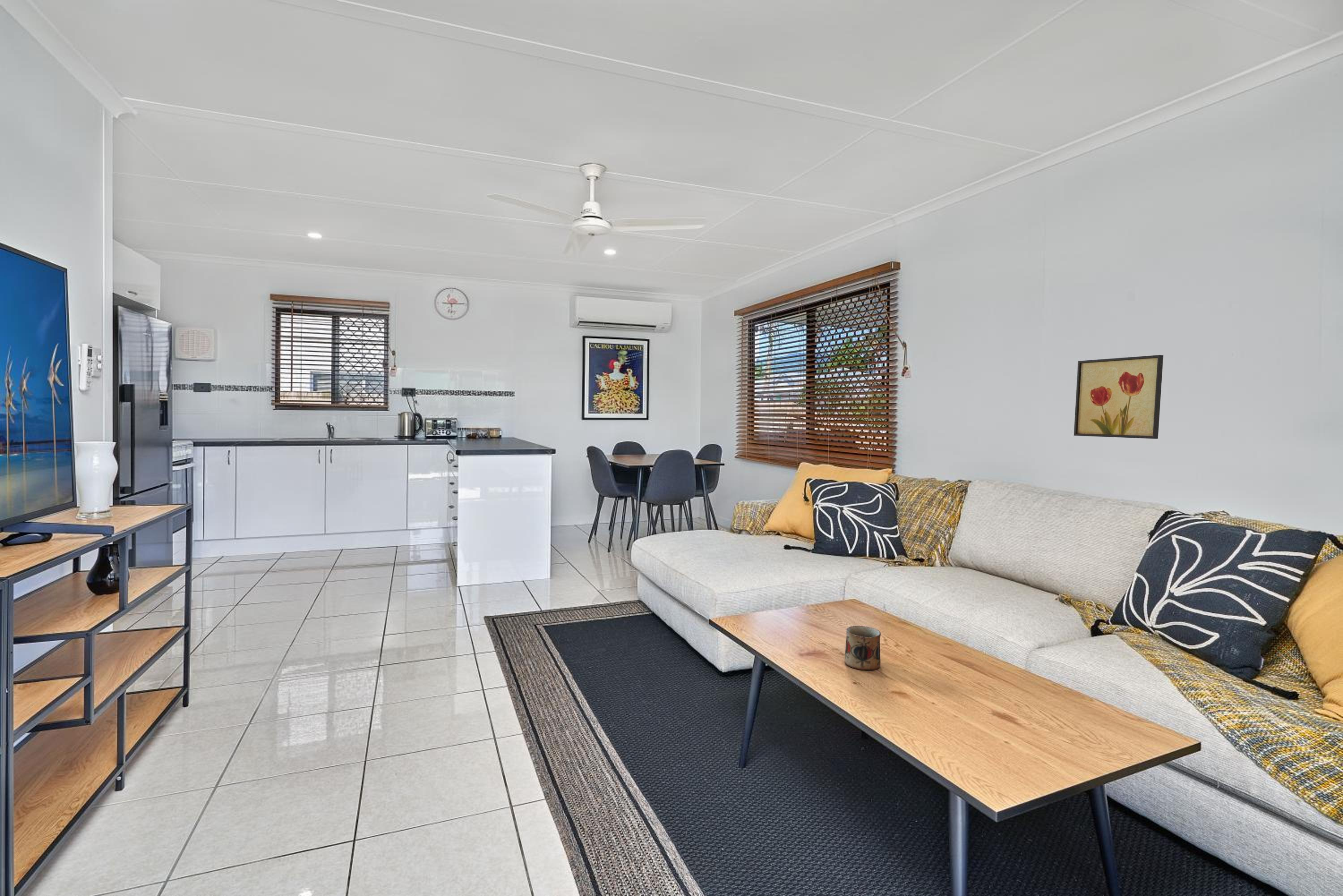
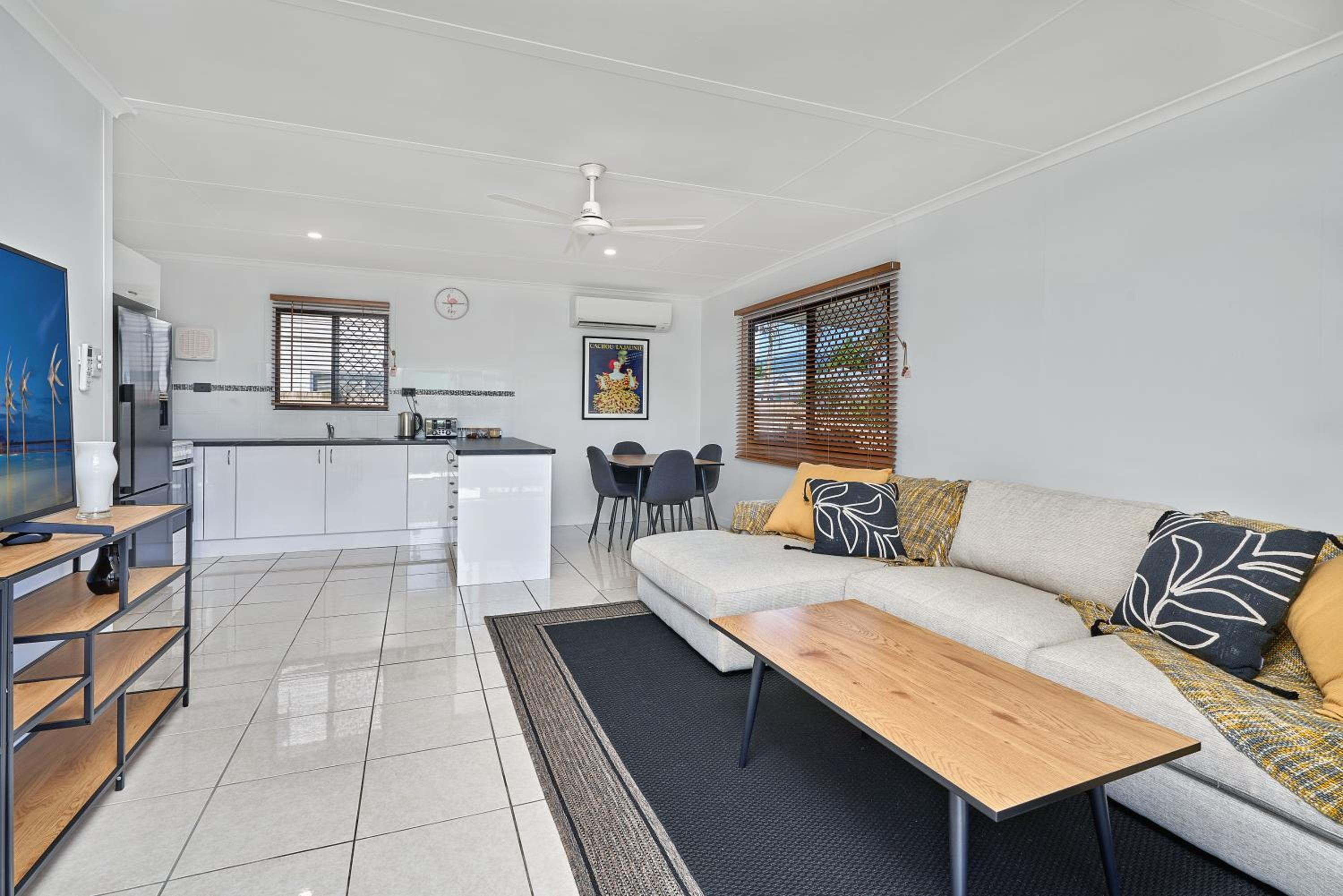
- mug (864, 646)
- wall art (1117, 398)
